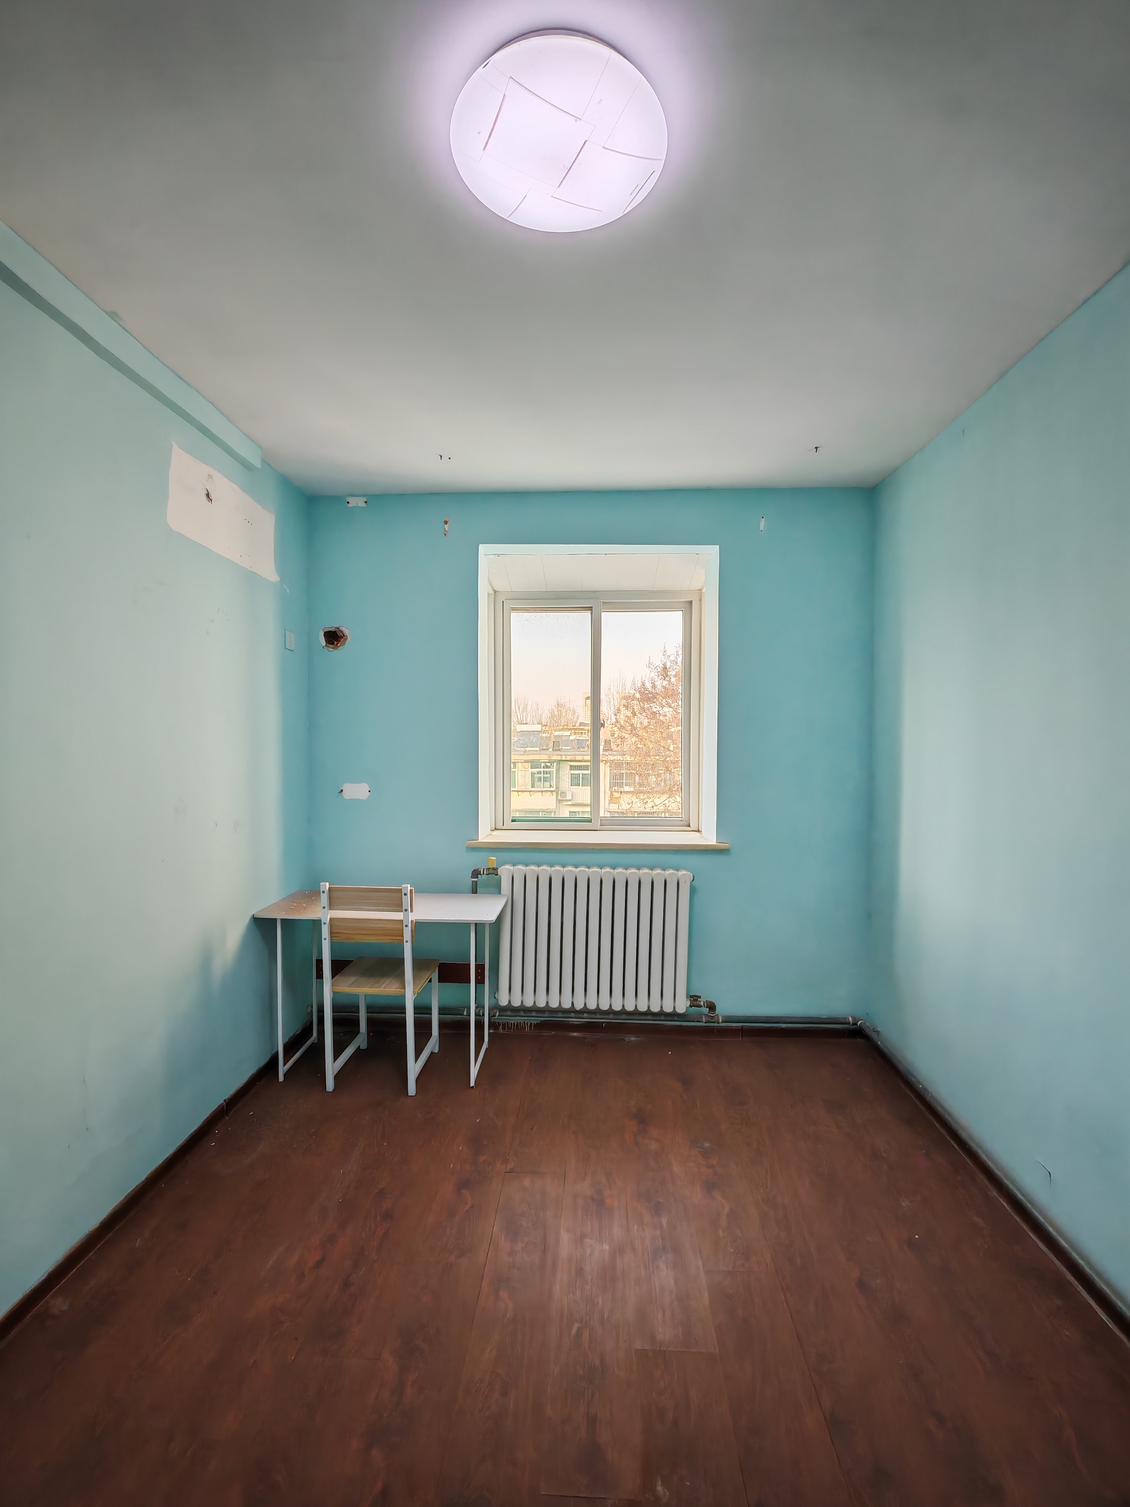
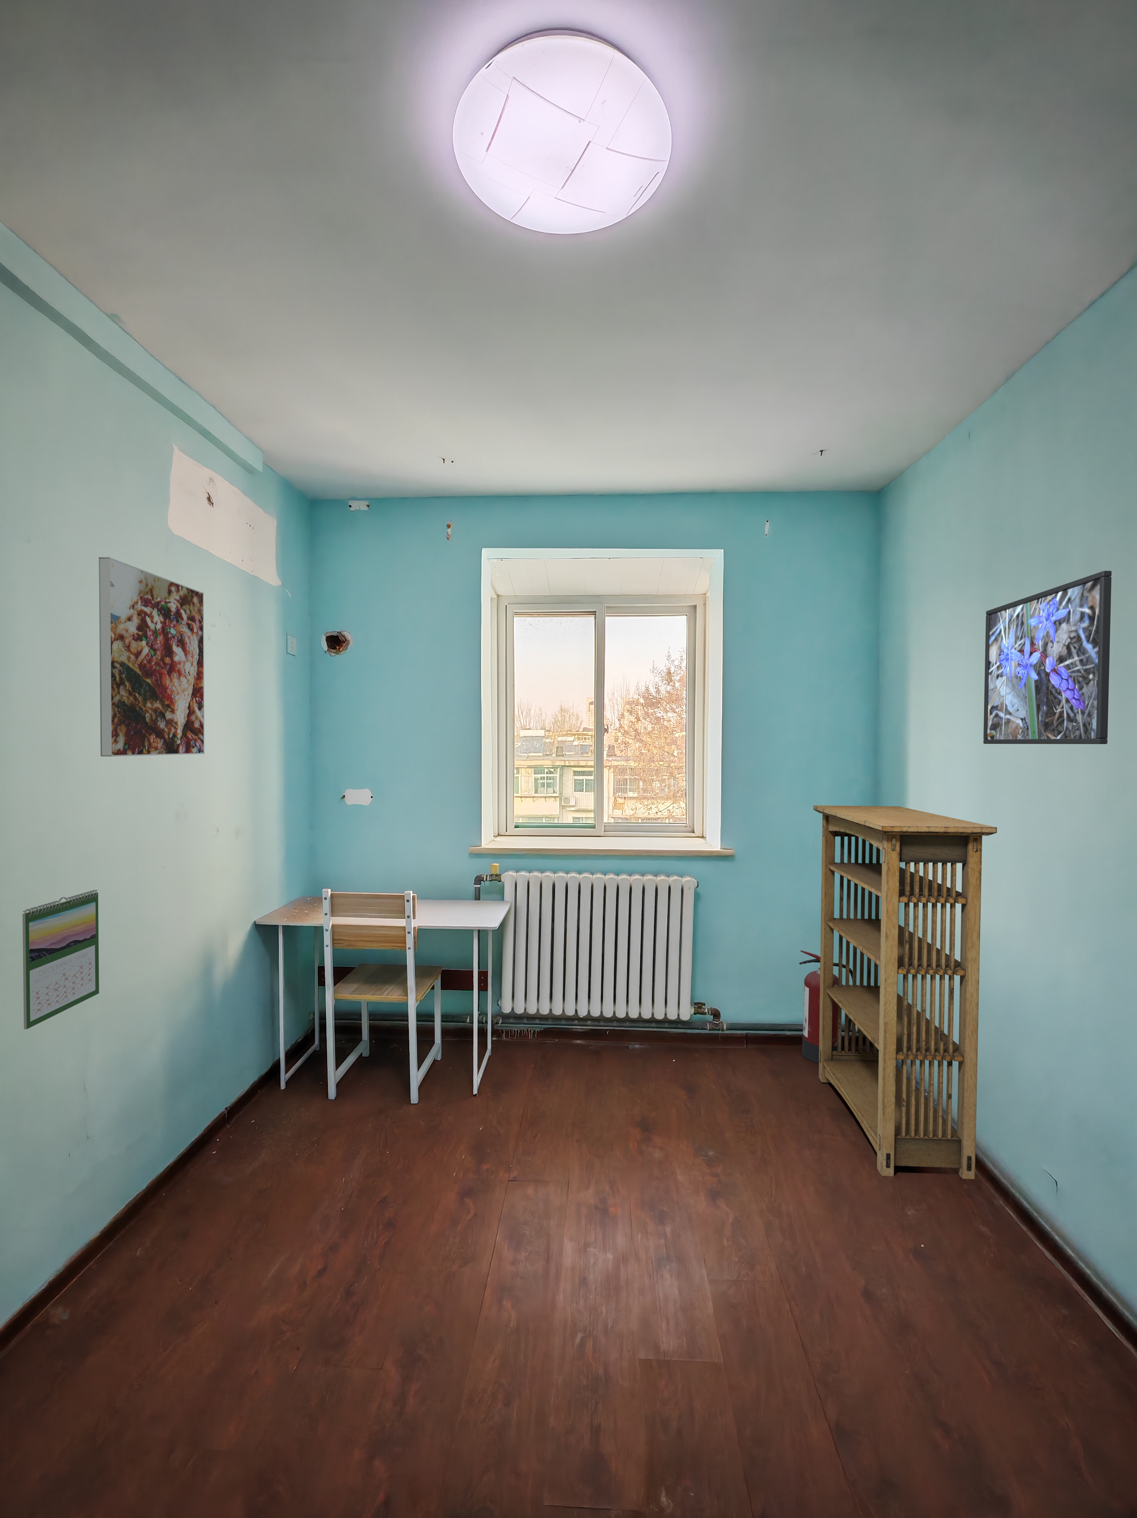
+ fire extinguisher (832, 1003)
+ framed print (158, 666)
+ bookshelf (889, 969)
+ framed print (1038, 668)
+ calendar (63, 954)
